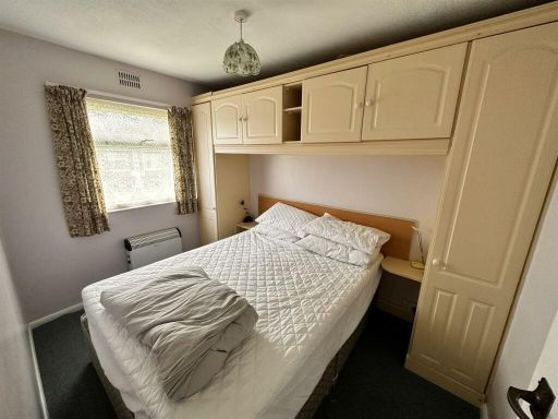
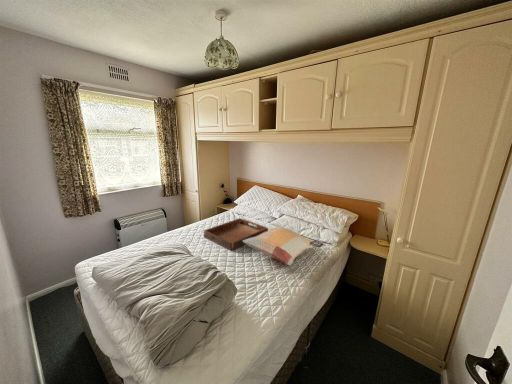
+ serving tray (236, 232)
+ decorative pillow (283, 242)
